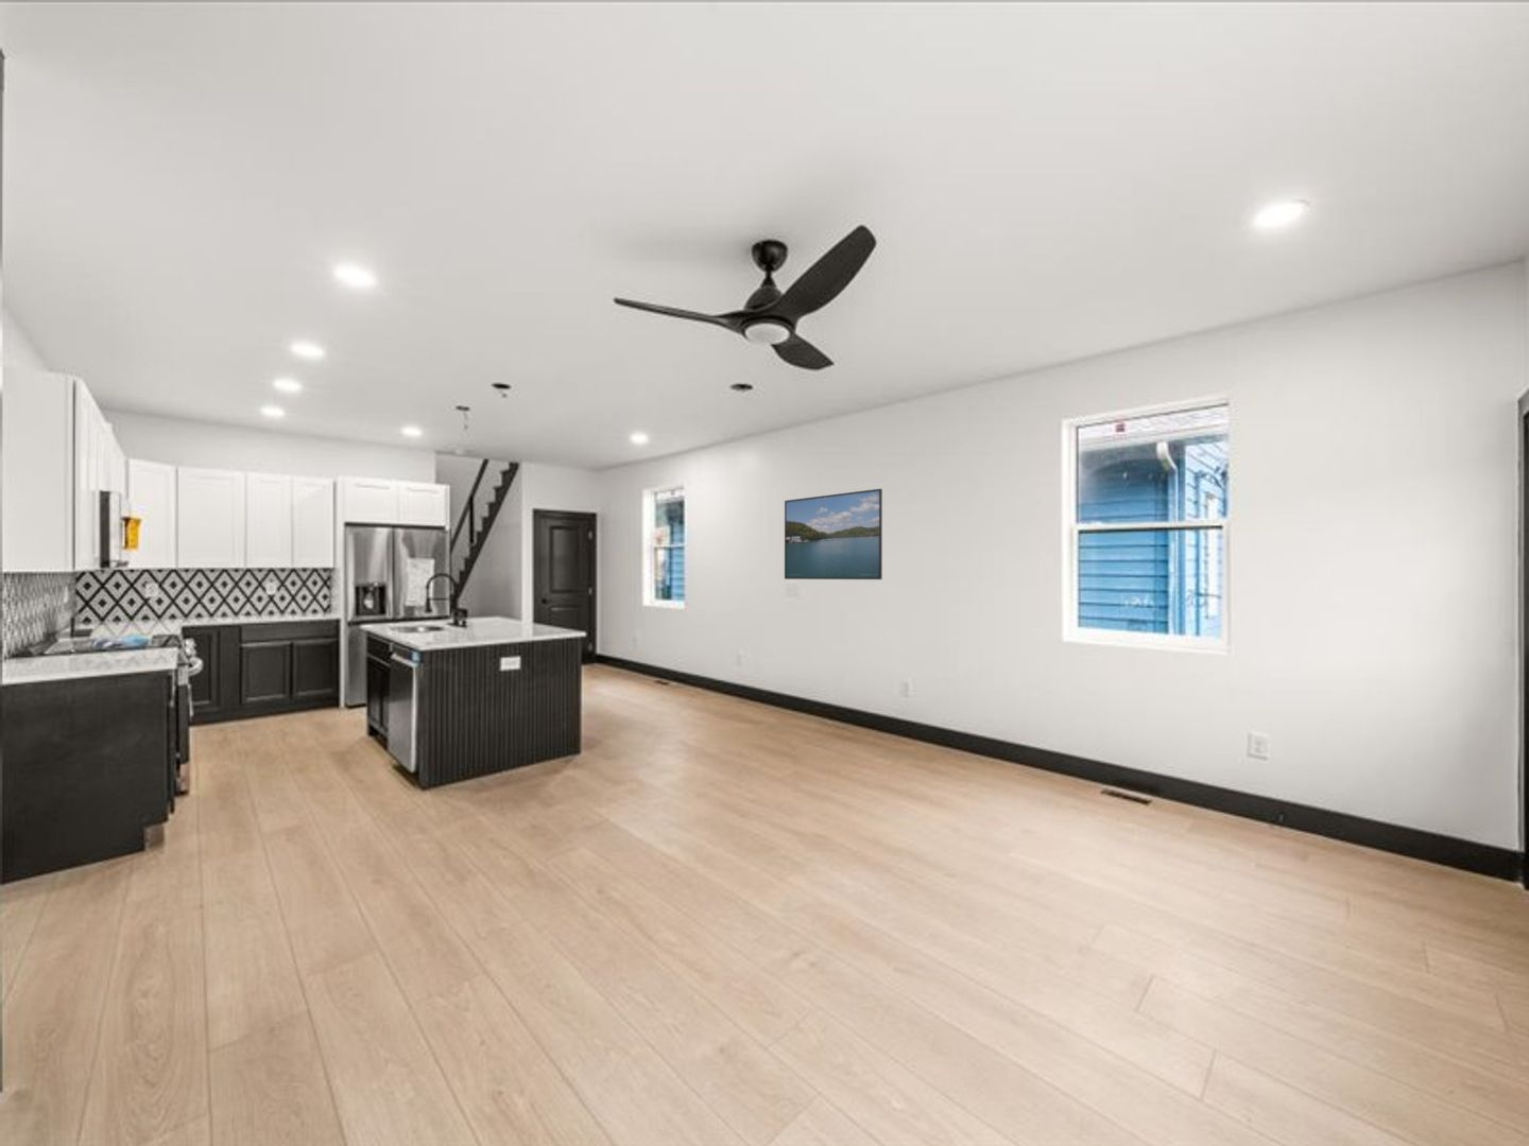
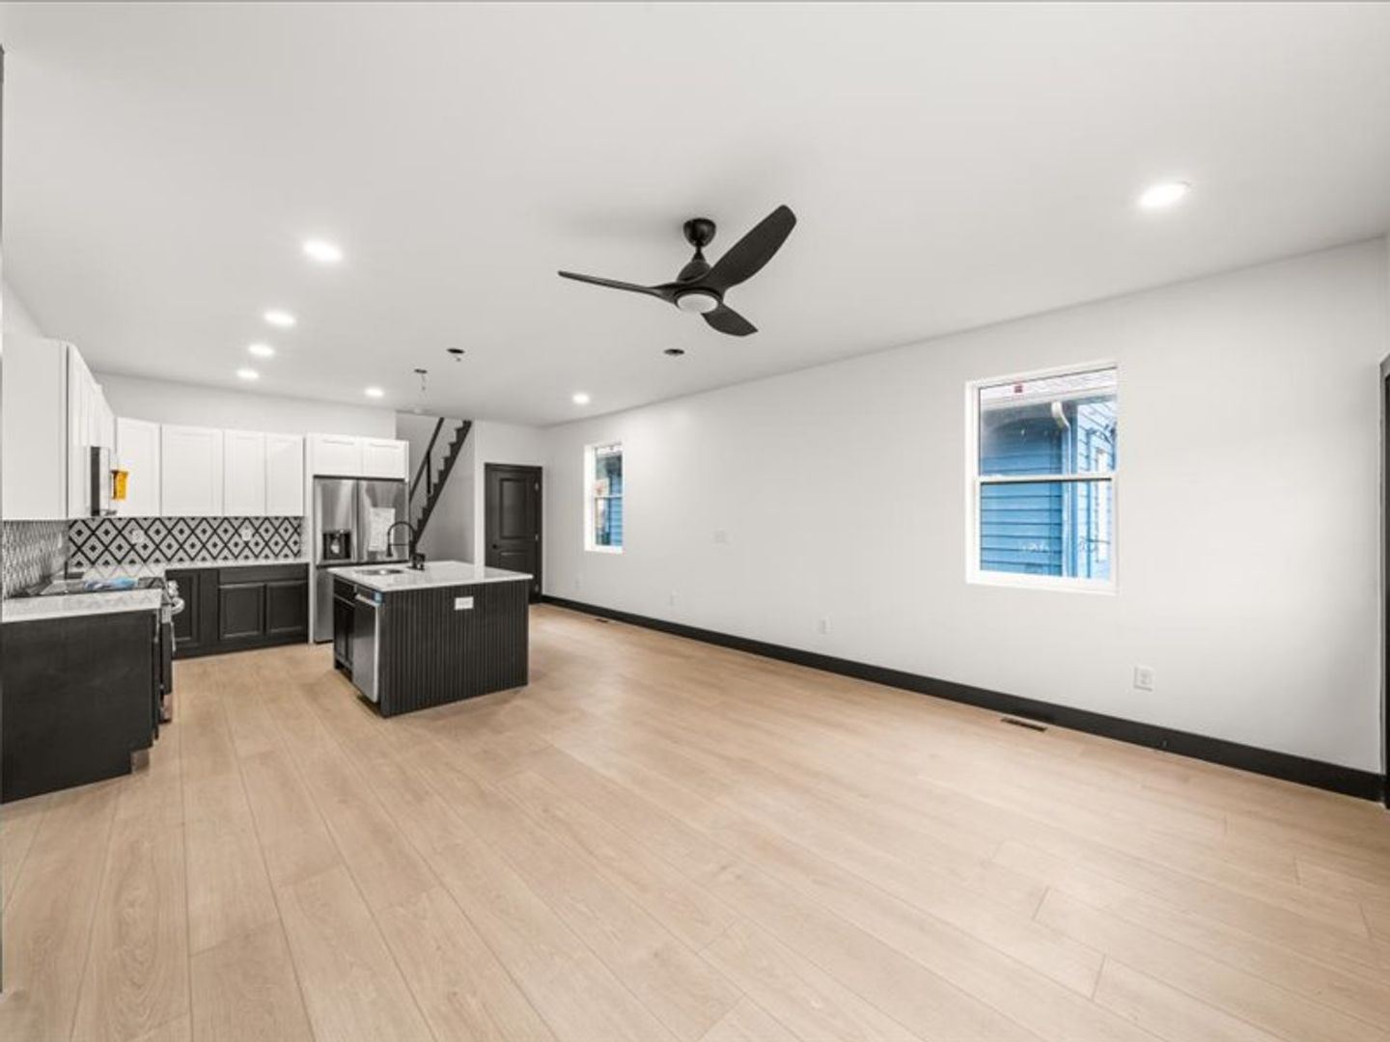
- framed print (830, 537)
